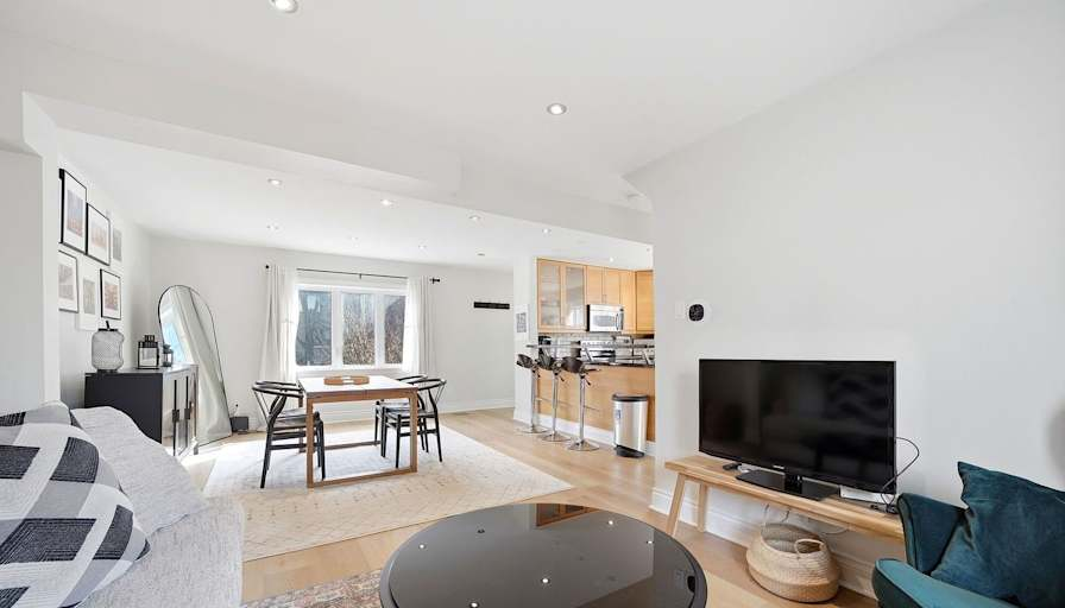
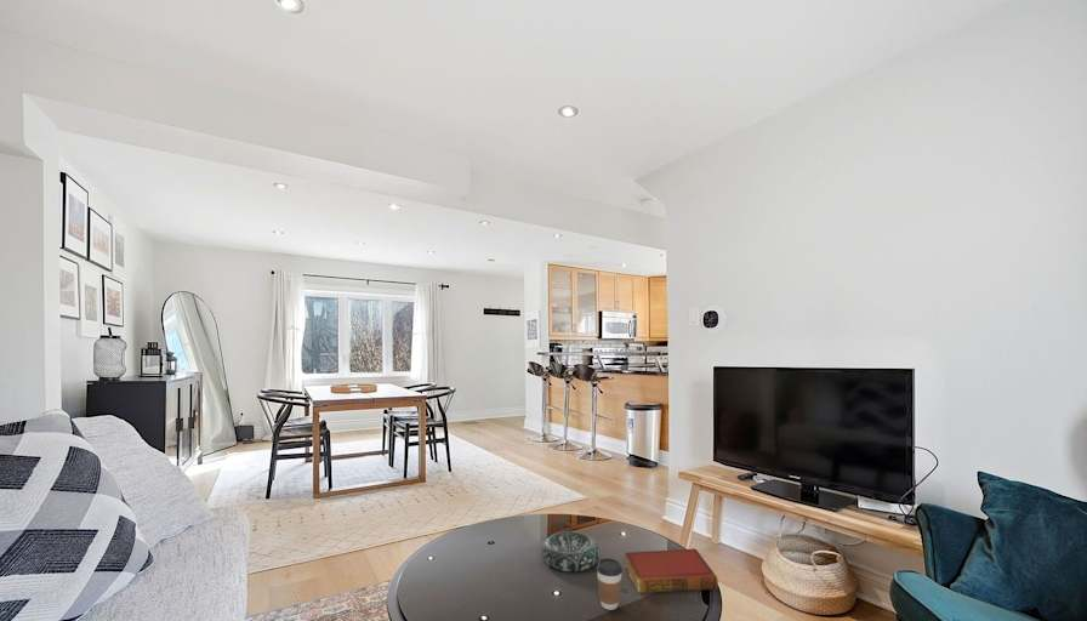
+ coffee cup (609, 583)
+ book (668, 570)
+ decorative bowl (570, 551)
